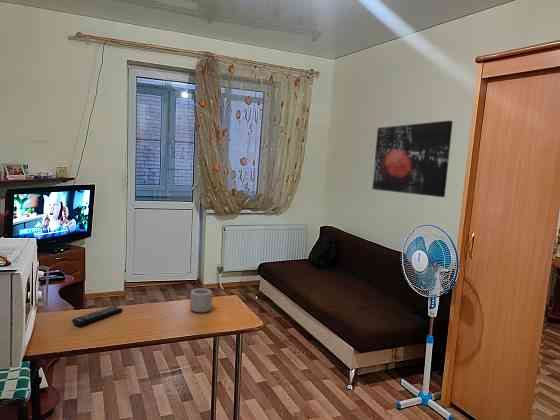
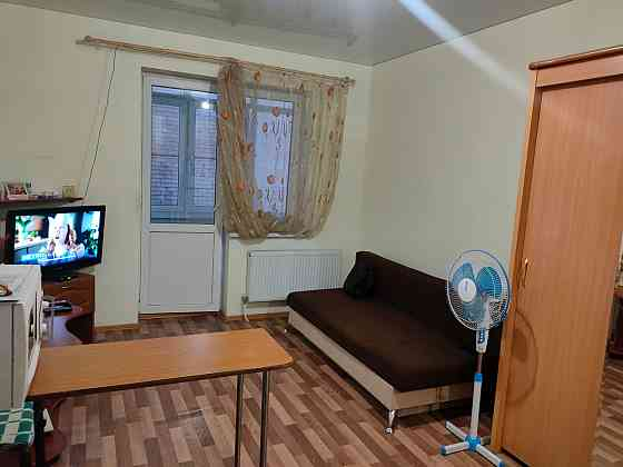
- mug (200, 298)
- remote control (98, 315)
- wall art (407, 159)
